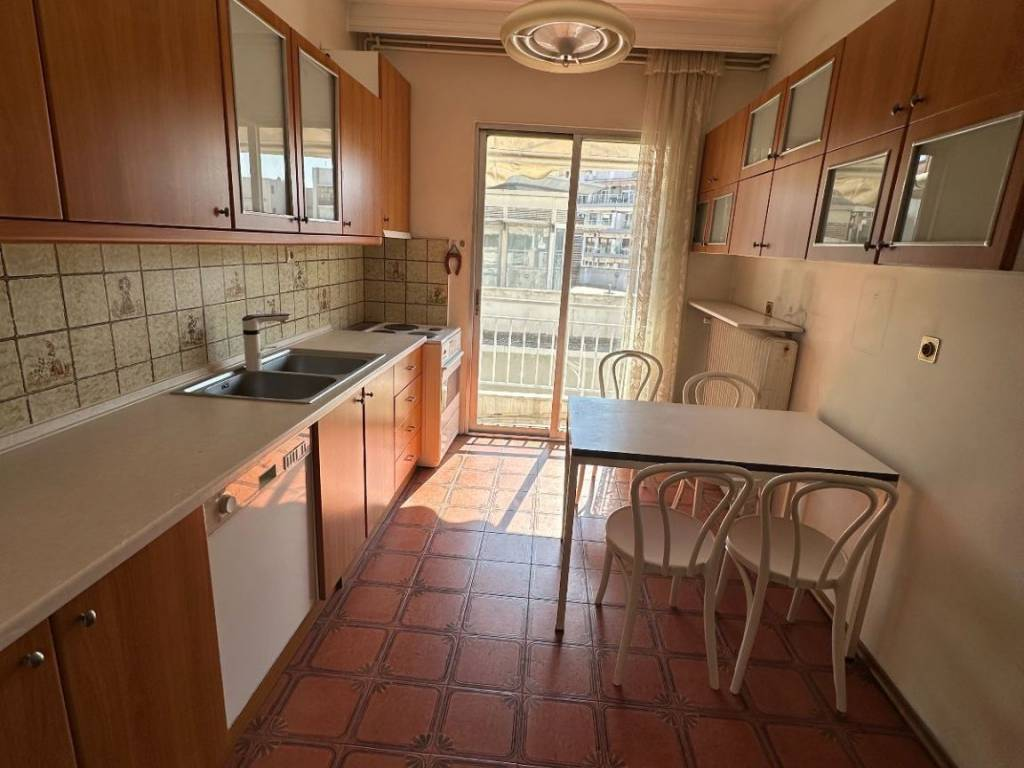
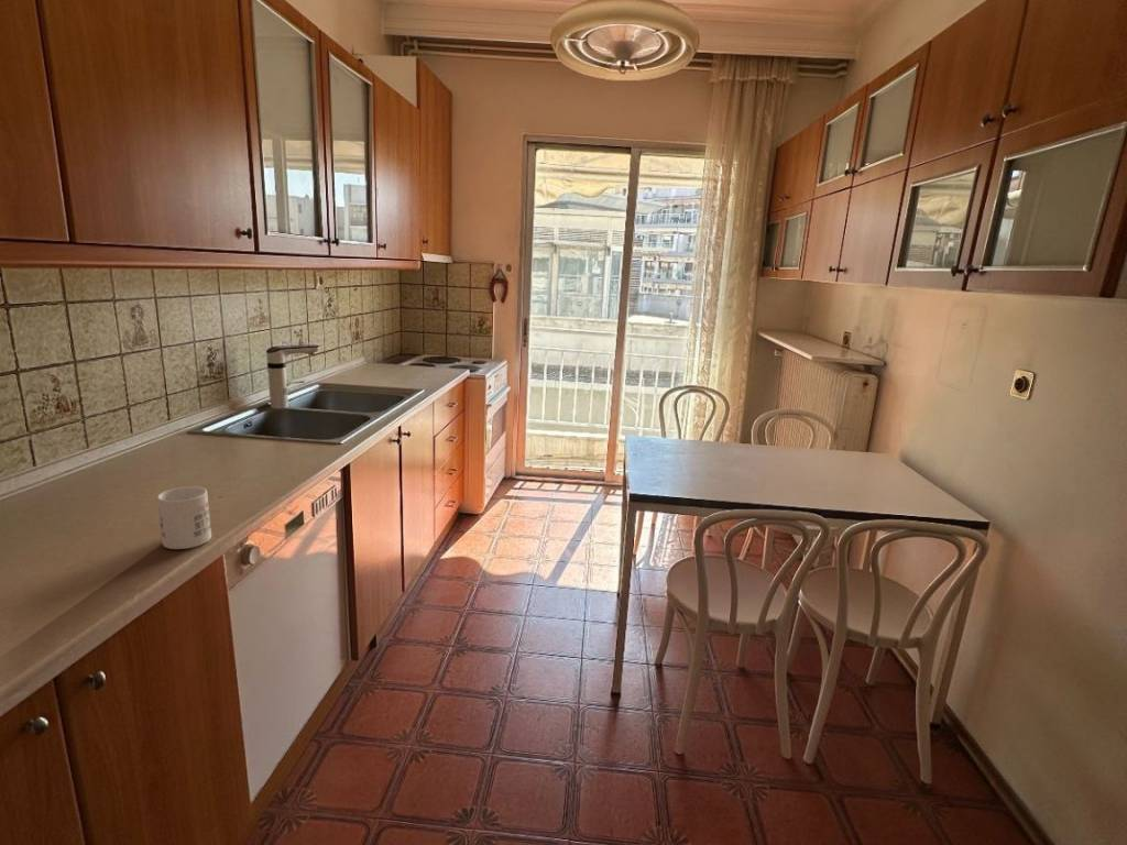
+ mug (188, 513)
